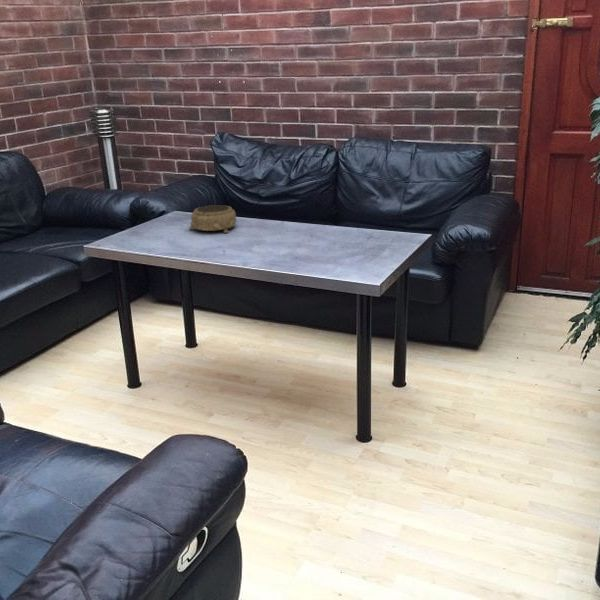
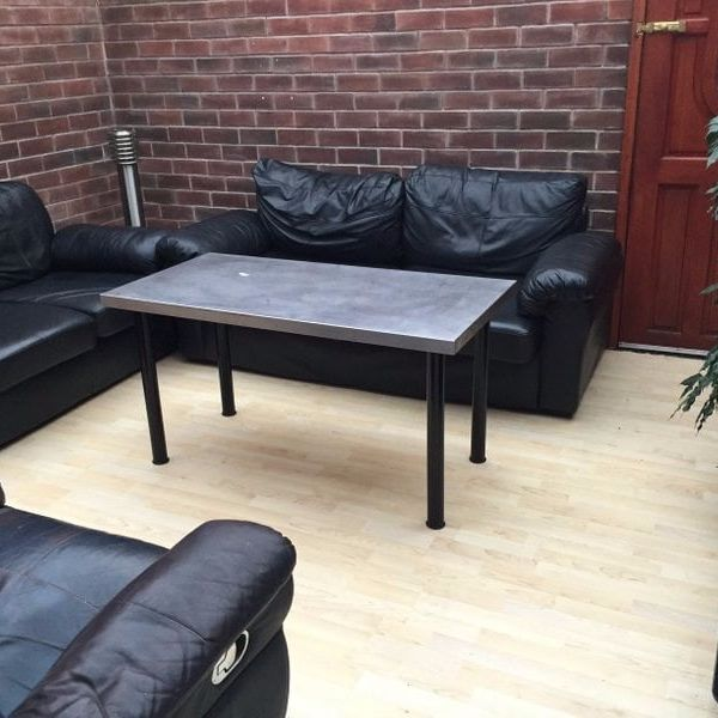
- decorative bowl (214, 218)
